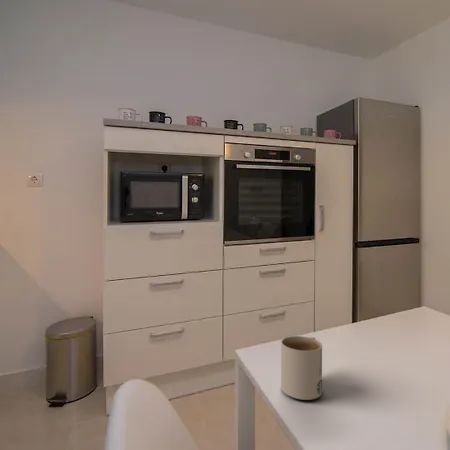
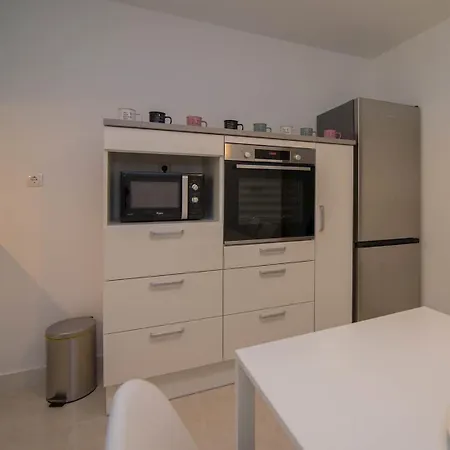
- mug (304, 362)
